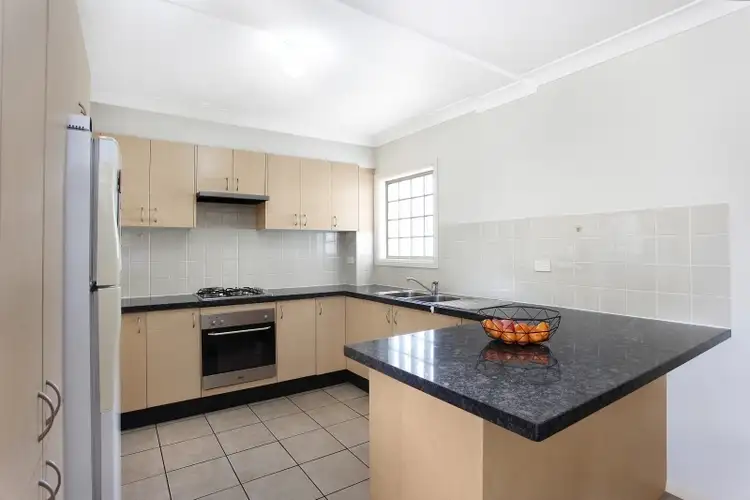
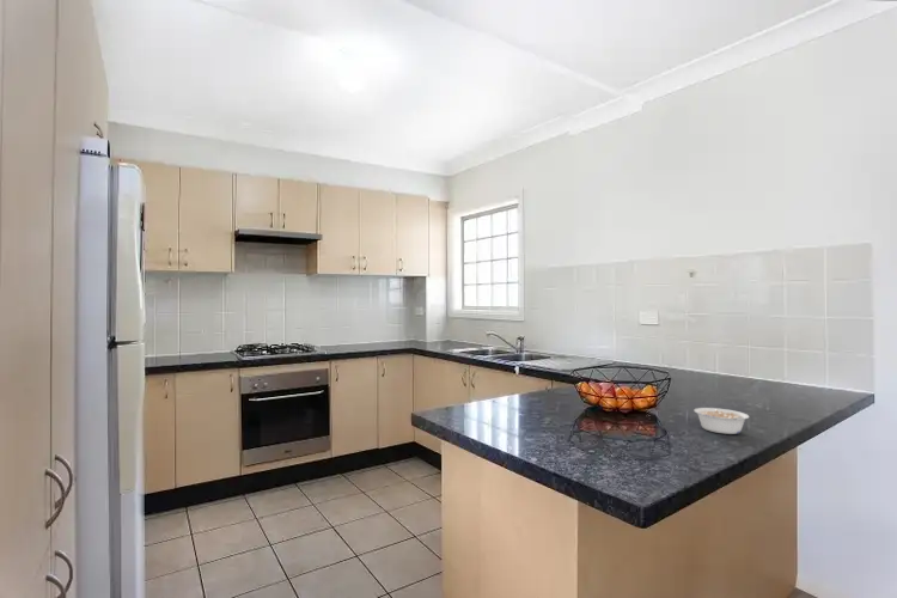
+ legume (722, 420)
